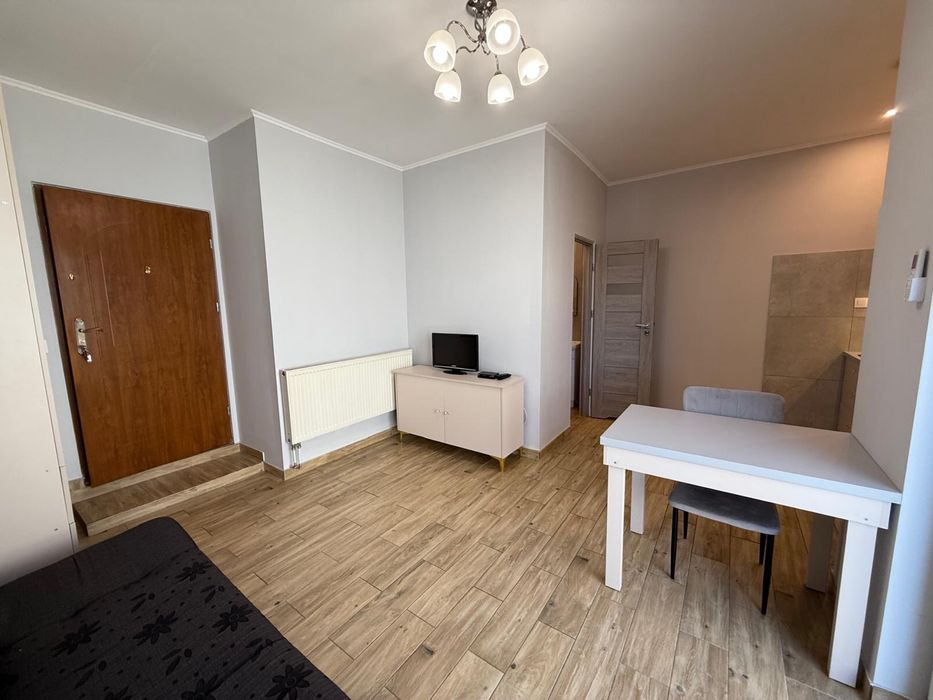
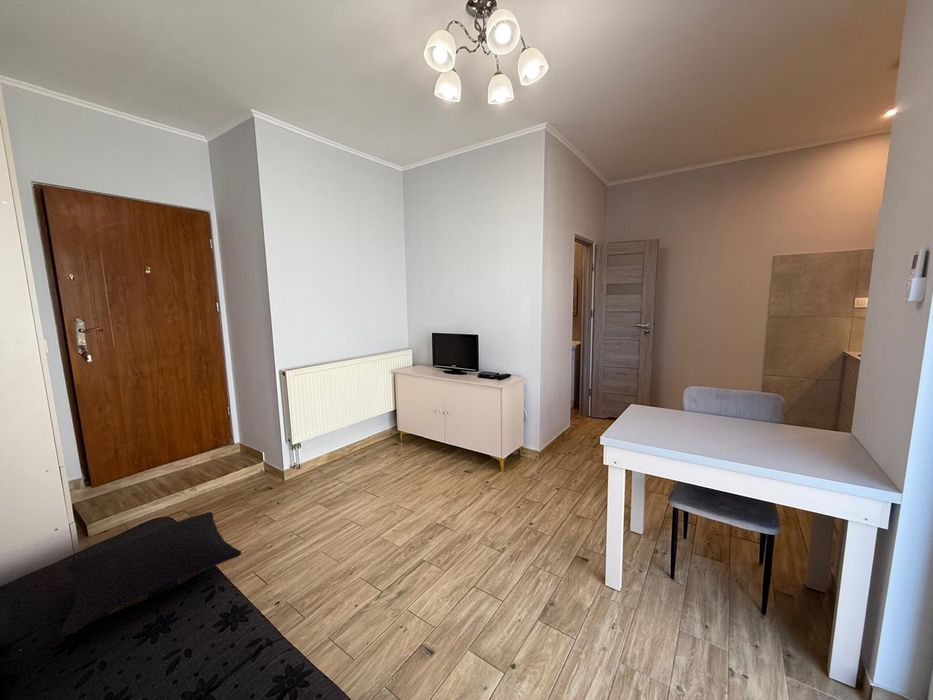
+ pillow (154, 559)
